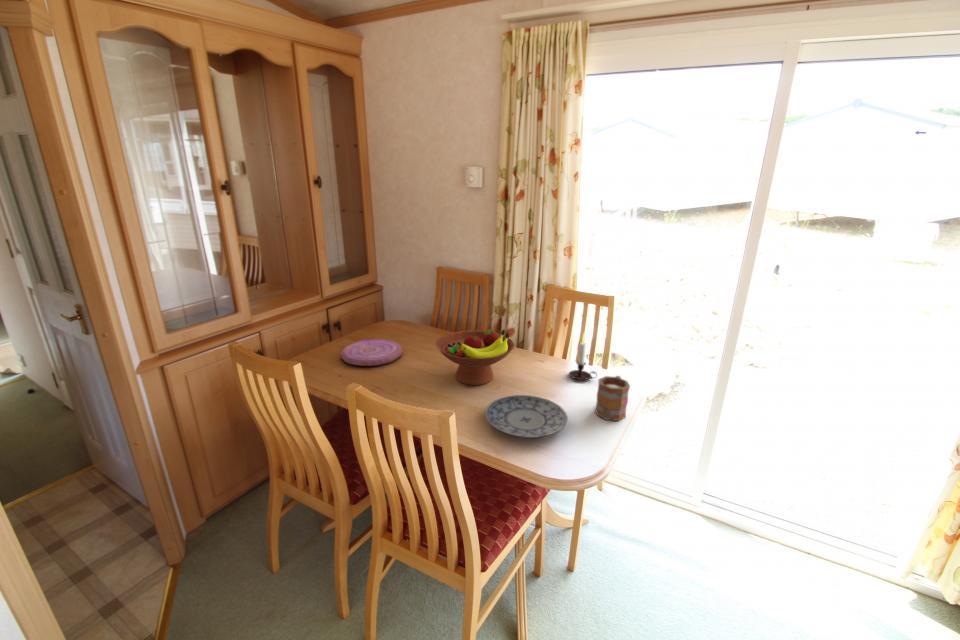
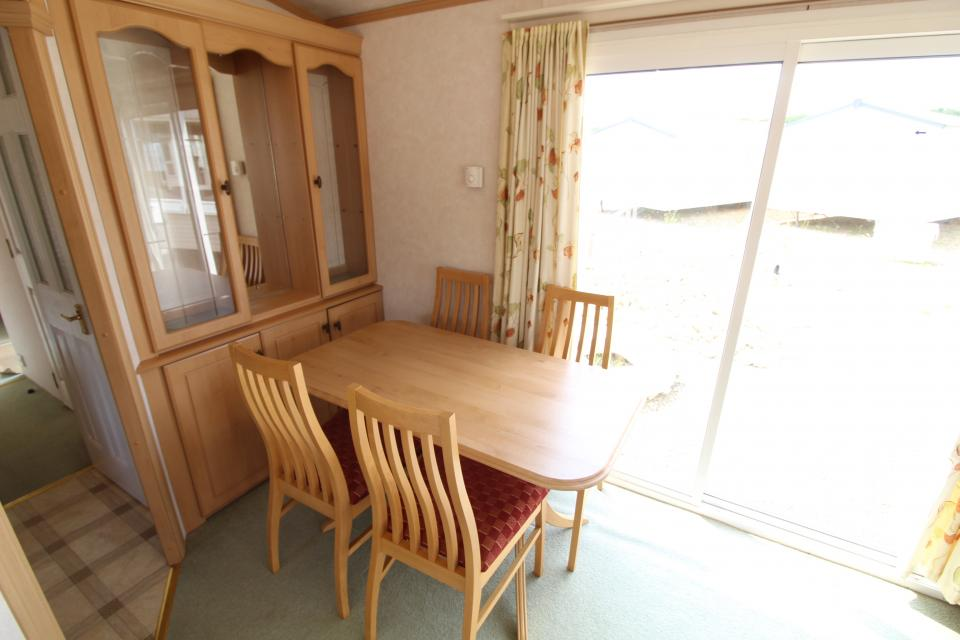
- plate (372, 351)
- plate (525, 417)
- candle (584, 355)
- mug (613, 395)
- fruit bowl (474, 354)
